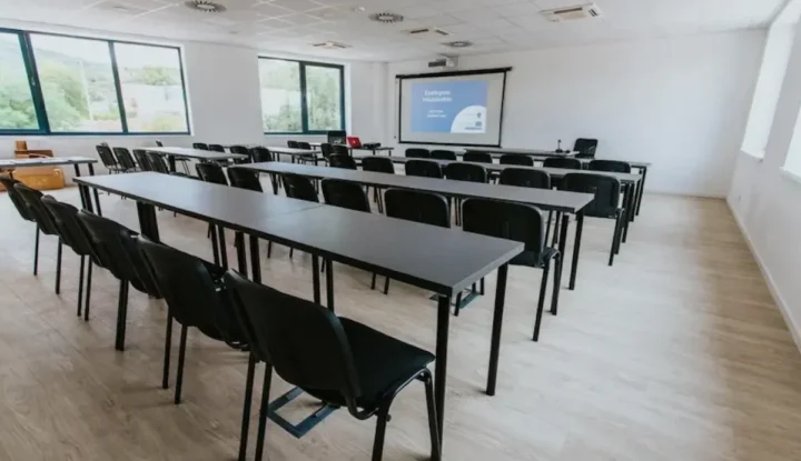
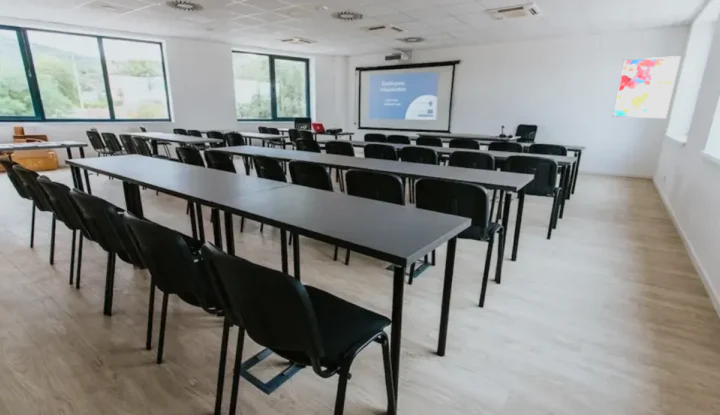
+ wall art (644, 88)
